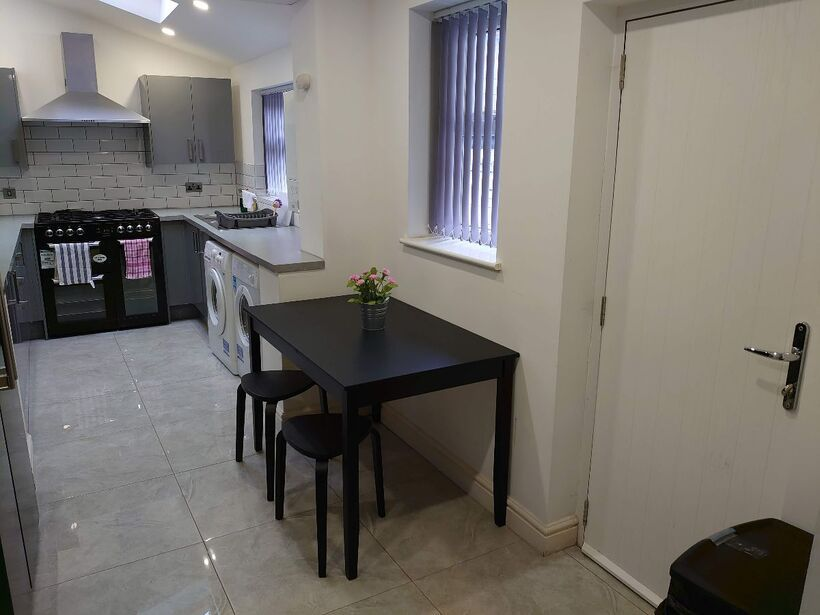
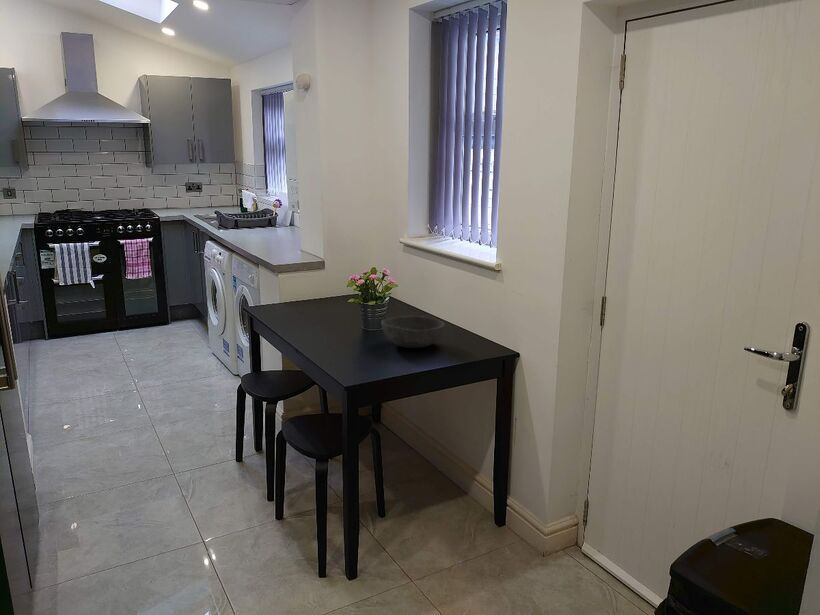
+ bowl (412, 333)
